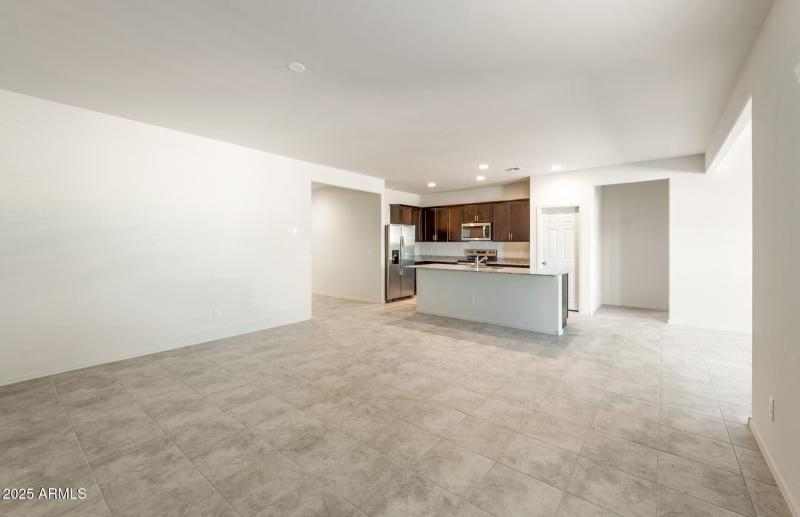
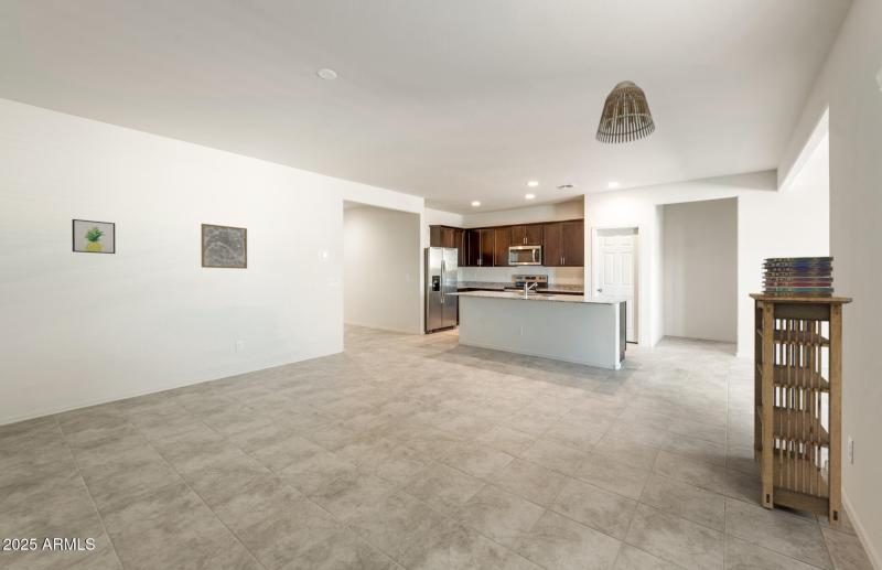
+ bookshelf (792, 391)
+ wall art (225, 247)
+ book stack (795, 277)
+ lamp shade (623, 109)
+ wall art (94, 237)
